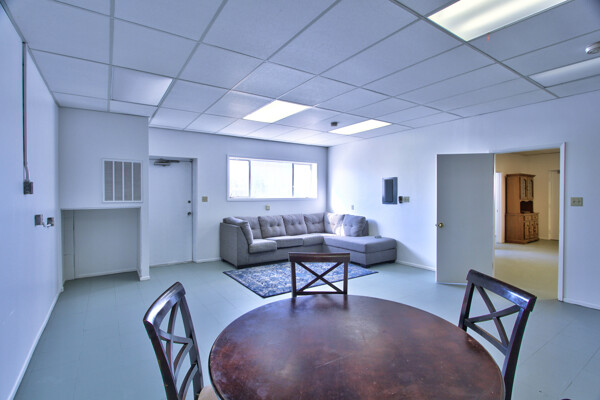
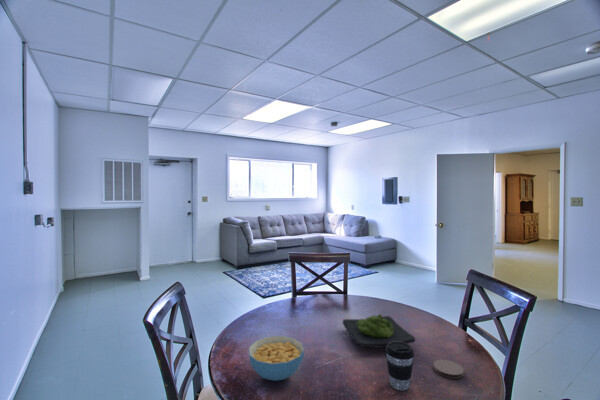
+ coaster (448, 368)
+ wasabi (376, 326)
+ coffee cup (399, 365)
+ cereal bowl (276, 362)
